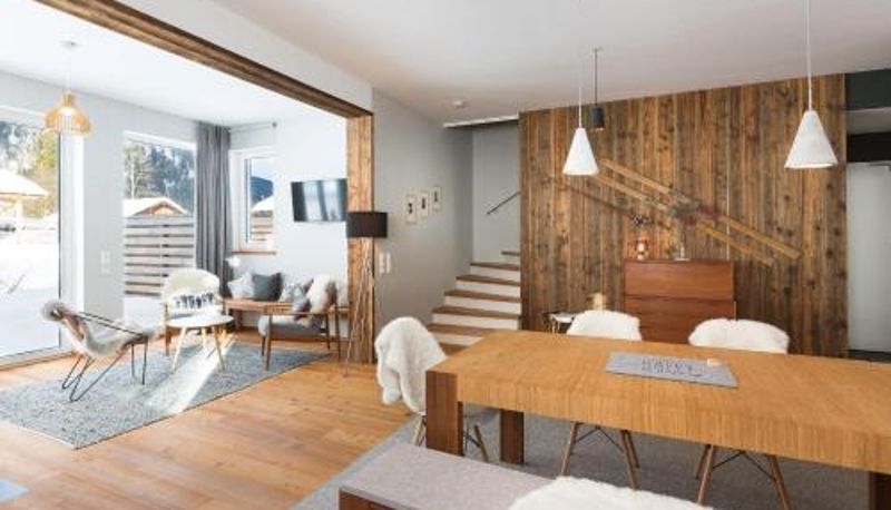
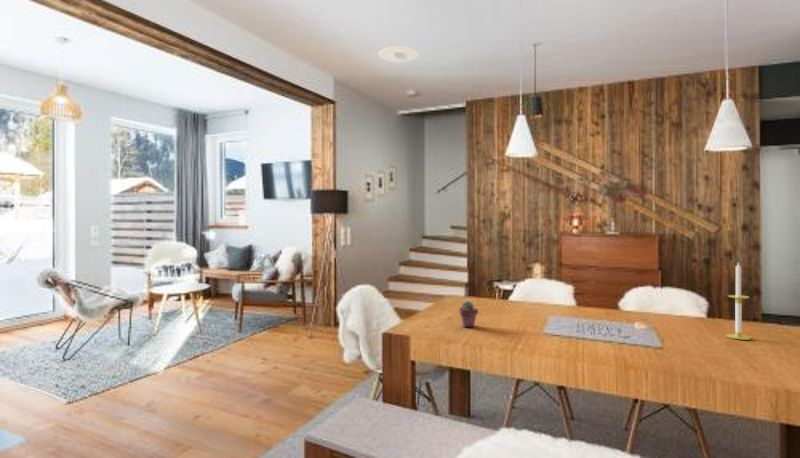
+ potted succulent (468, 313)
+ candle (738, 299)
+ recessed light (398, 52)
